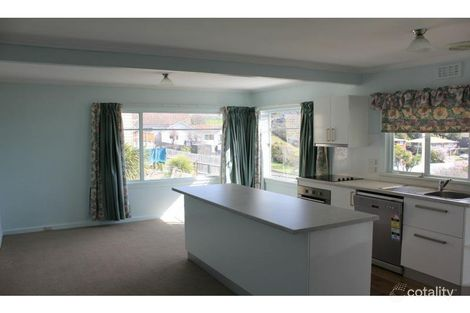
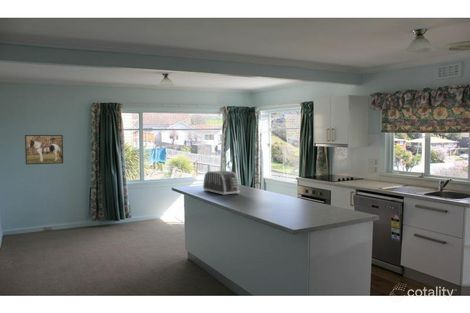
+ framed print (44, 149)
+ toaster (221, 181)
